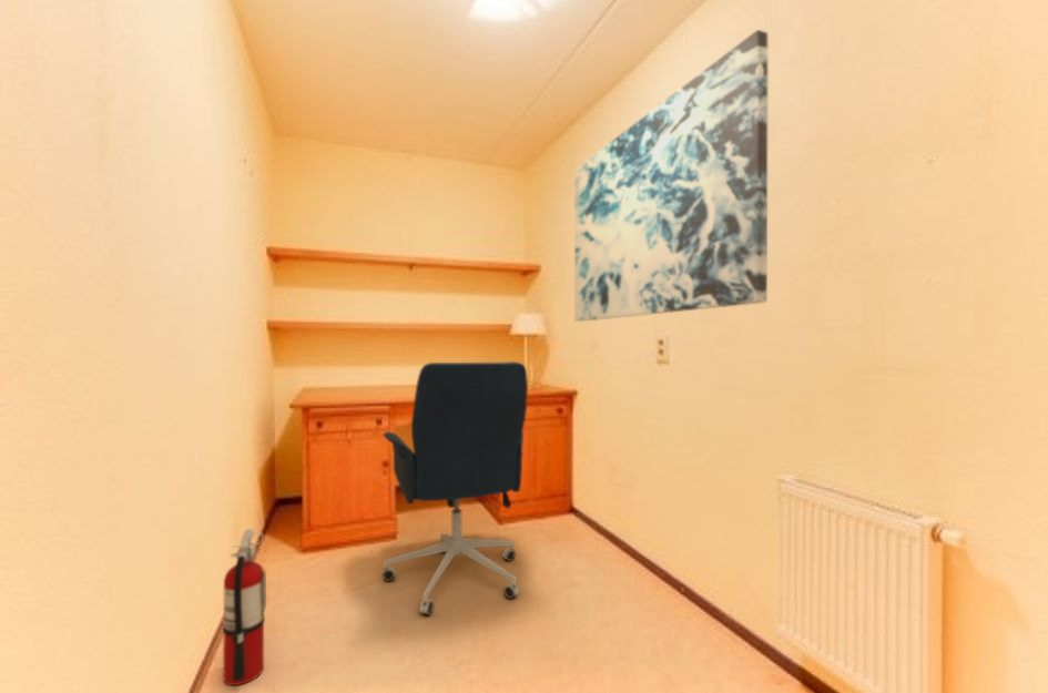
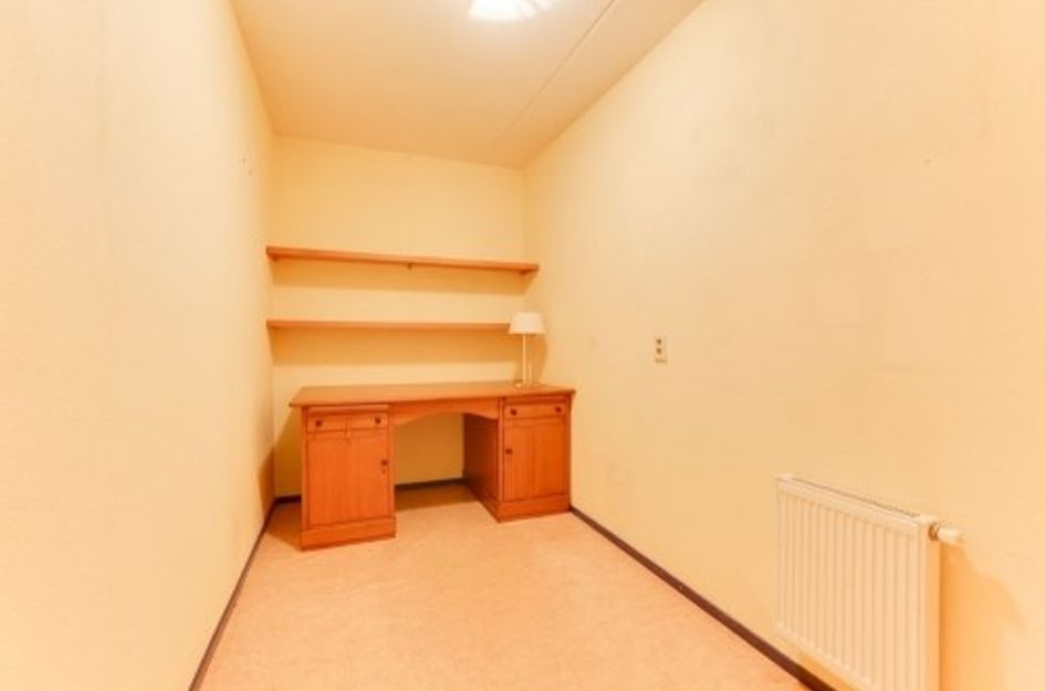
- fire extinguisher (243, 604)
- office chair (457, 470)
- wall art (644, 216)
